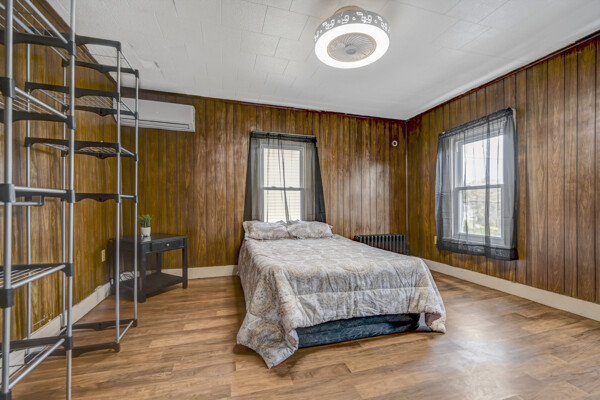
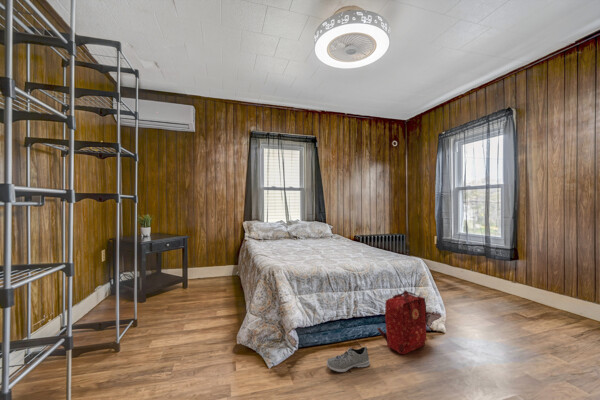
+ sneaker (347, 356)
+ backpack (402, 317)
